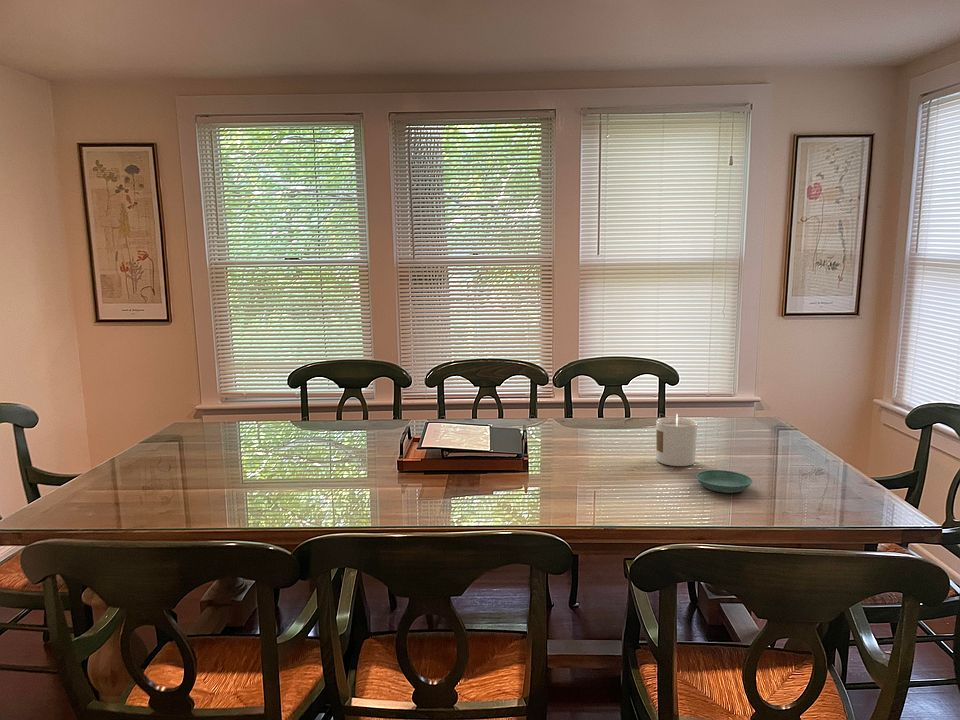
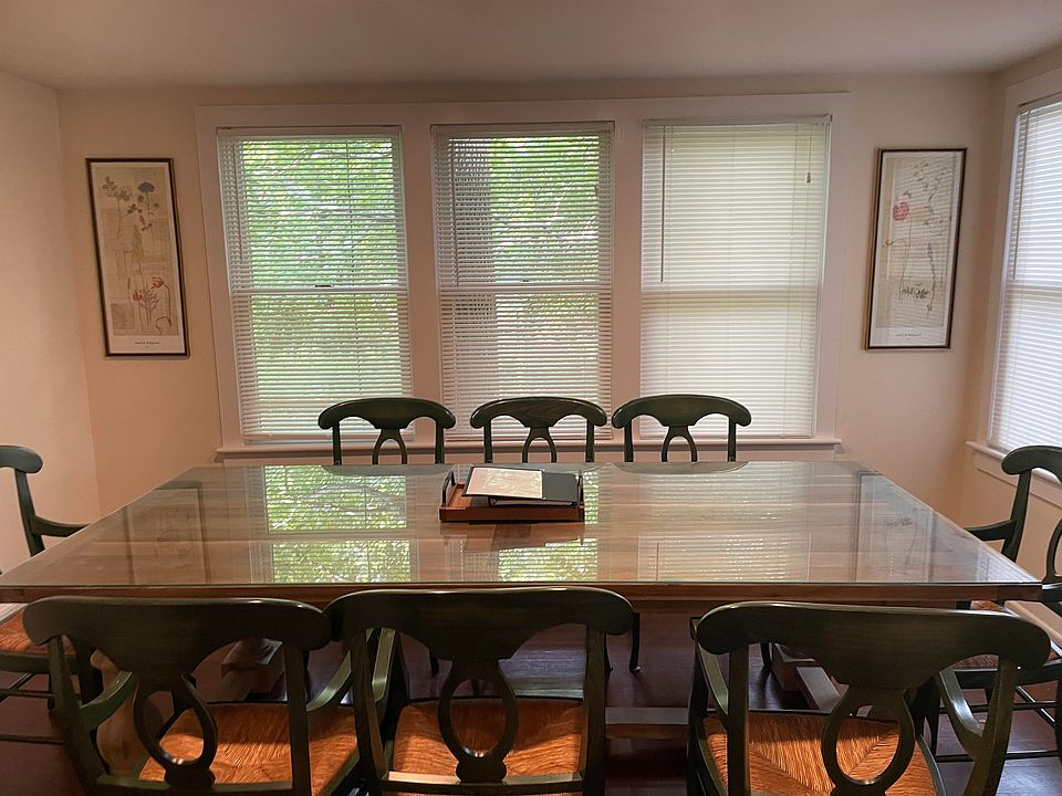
- candle (676, 437)
- saucer (723, 482)
